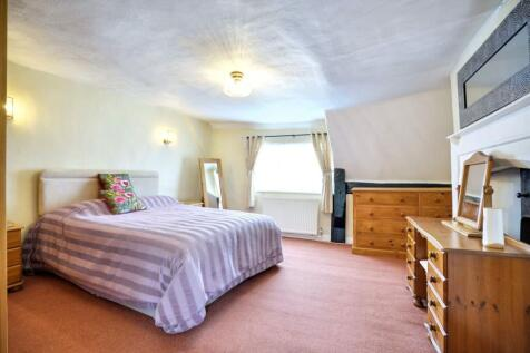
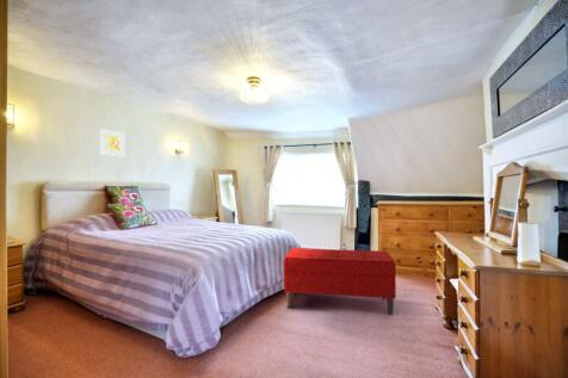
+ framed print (112, 143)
+ bench (338, 278)
